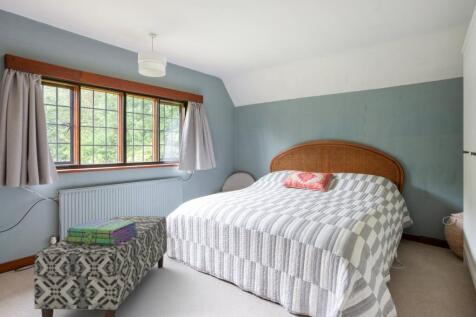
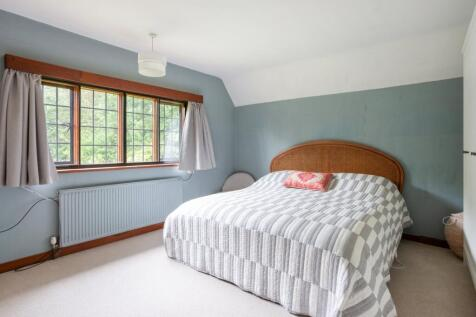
- bench (116, 261)
- stack of books (103, 231)
